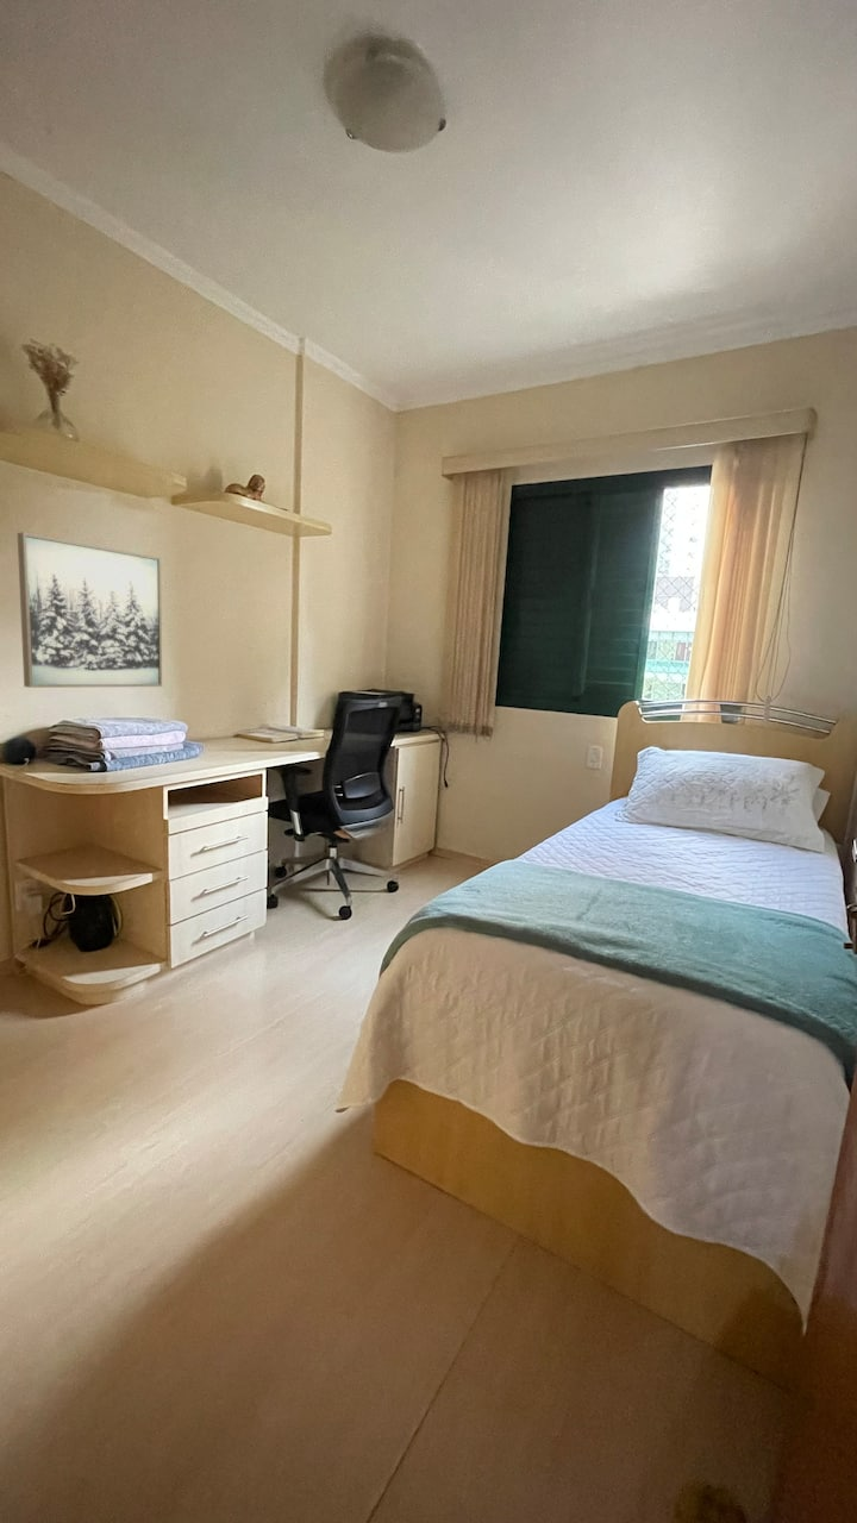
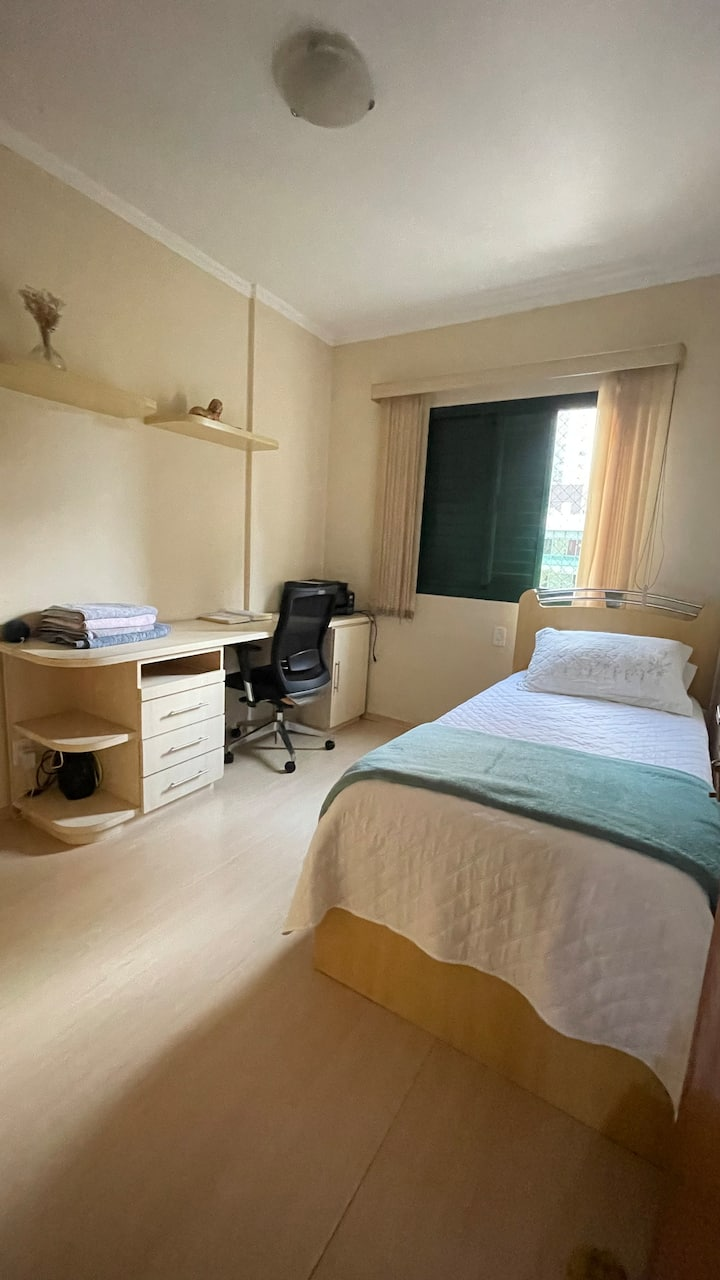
- wall art (96, 618)
